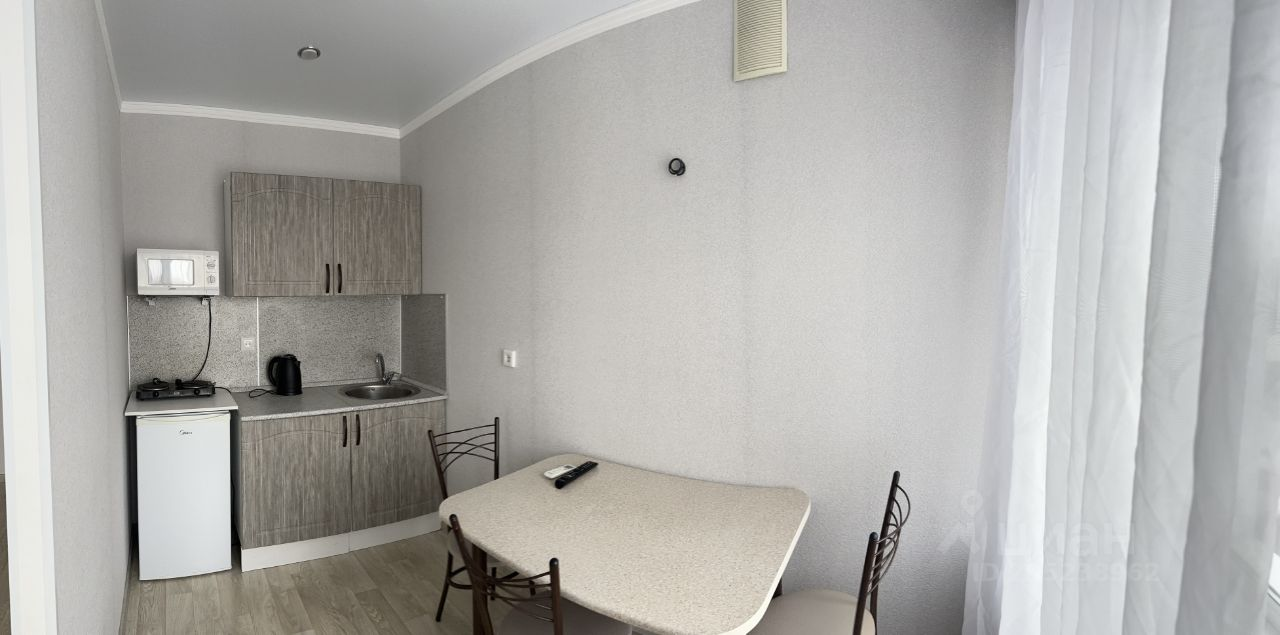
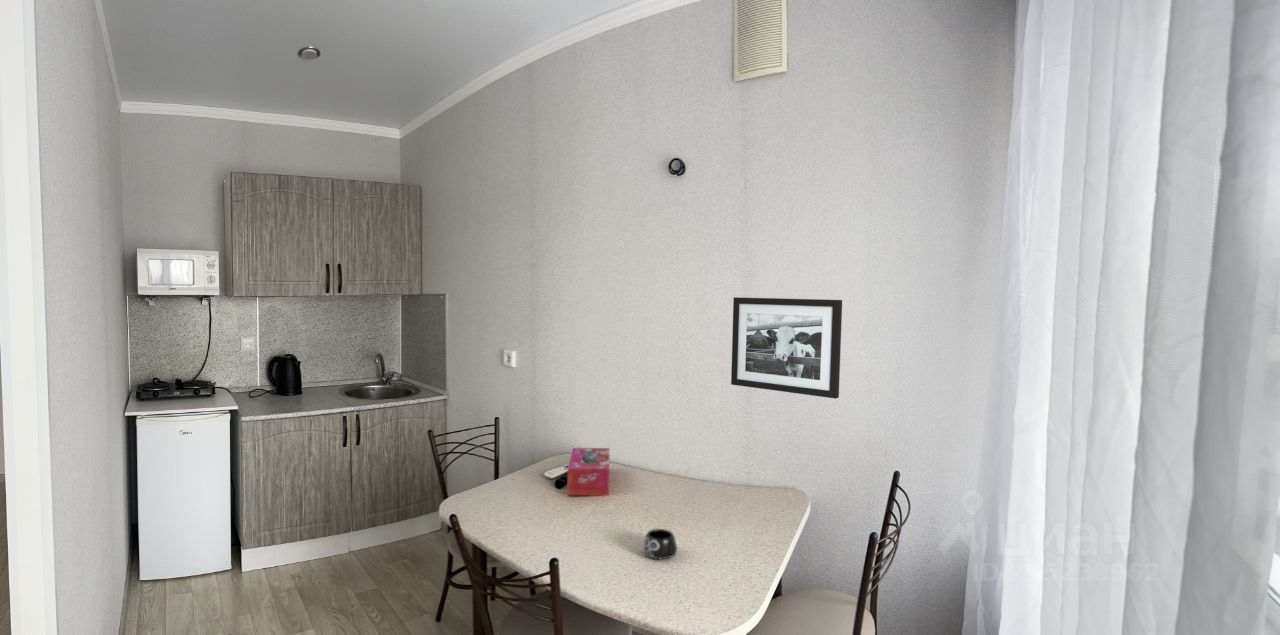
+ mug (662, 545)
+ picture frame (783, 344)
+ tissue box (589, 470)
